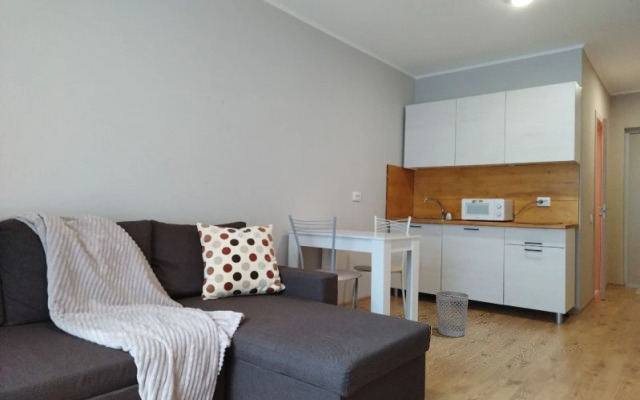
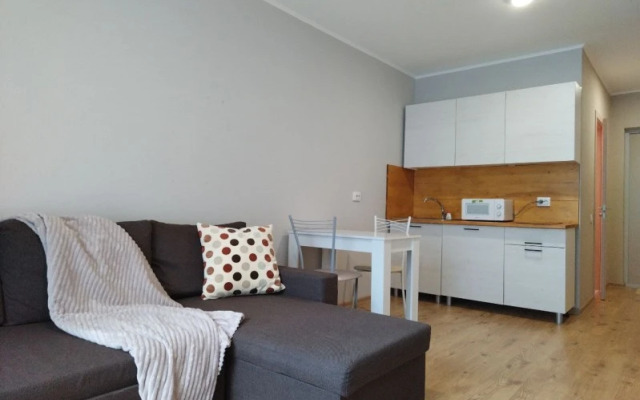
- wastebasket (451, 313)
